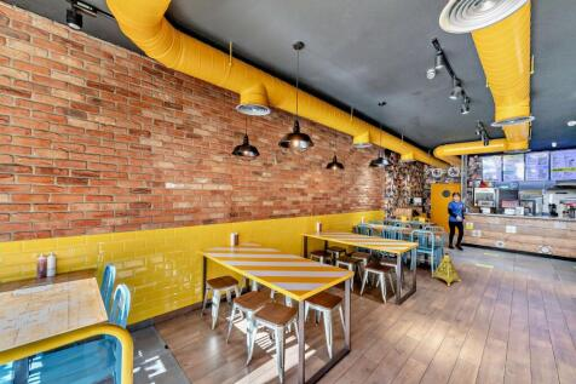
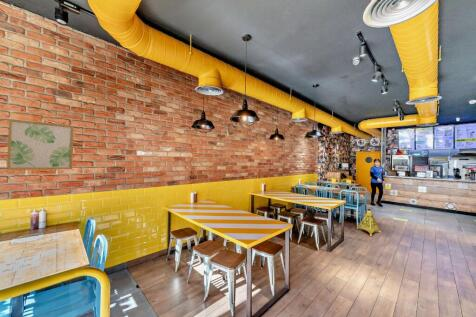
+ wall art (43, 146)
